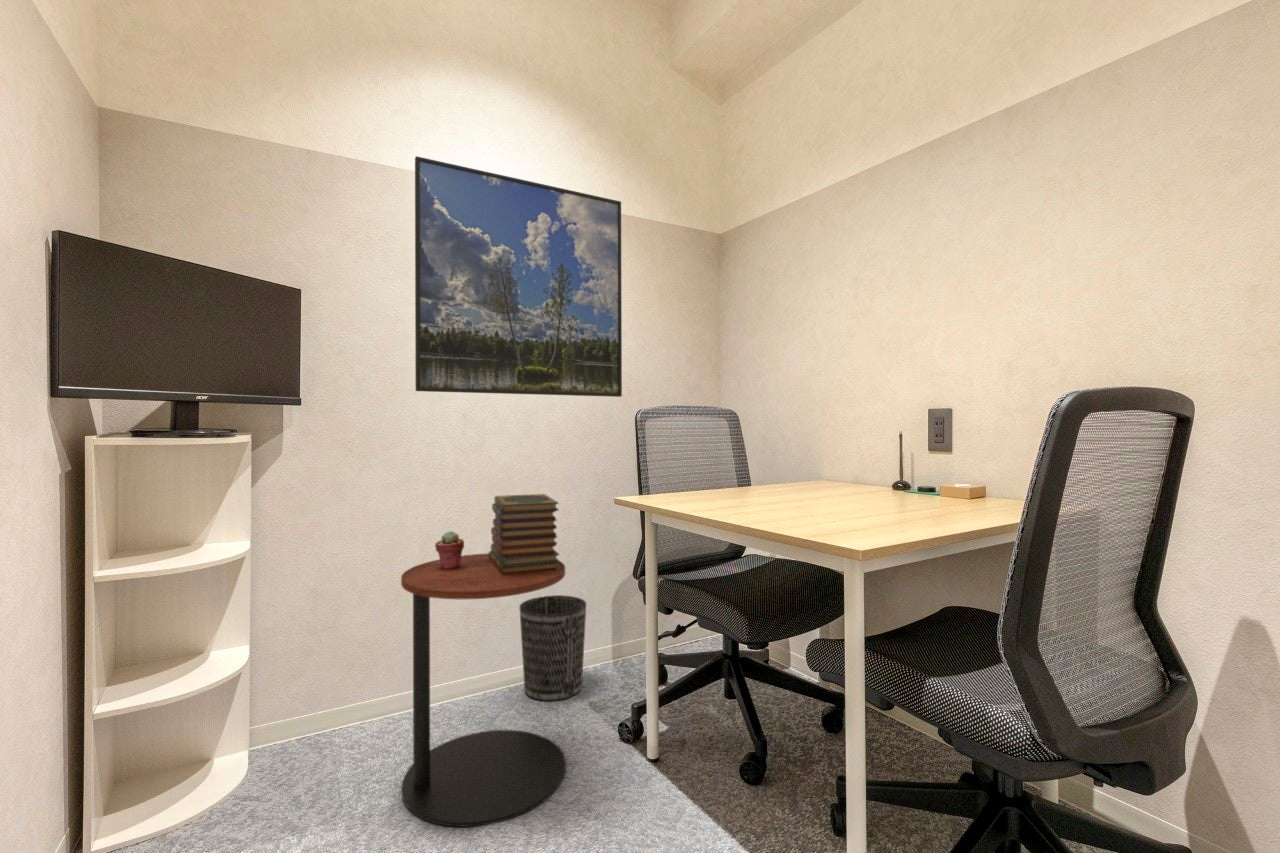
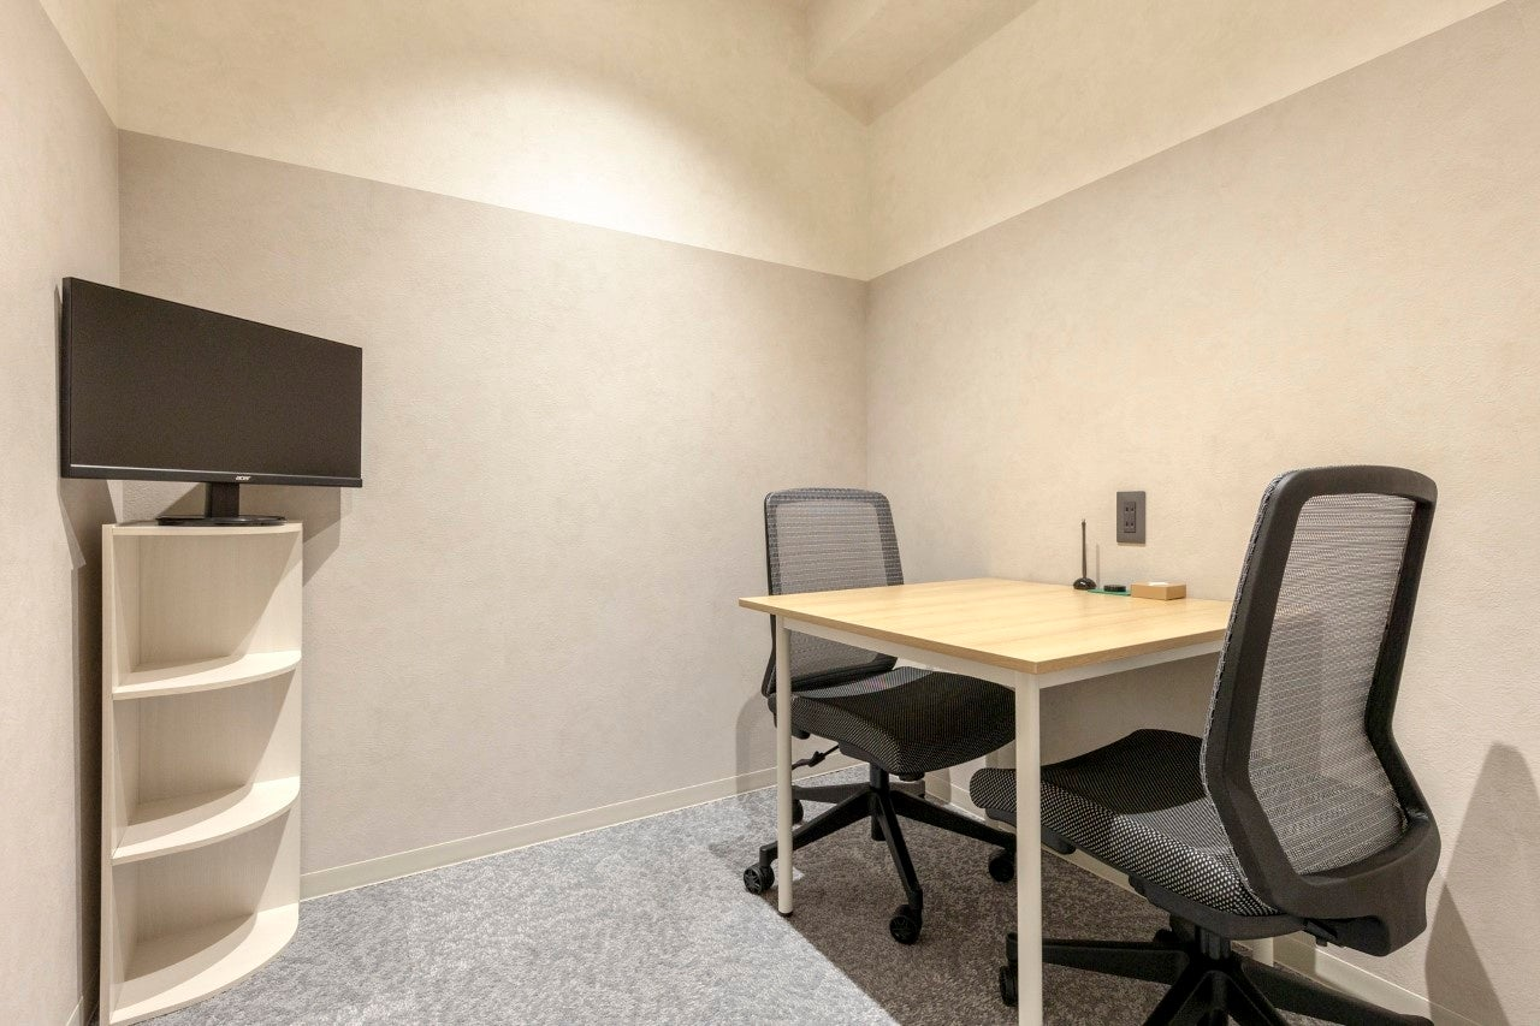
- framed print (527, 287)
- wastebasket (553, 646)
- potted succulent (450, 547)
- side table (429, 671)
- book stack (524, 529)
